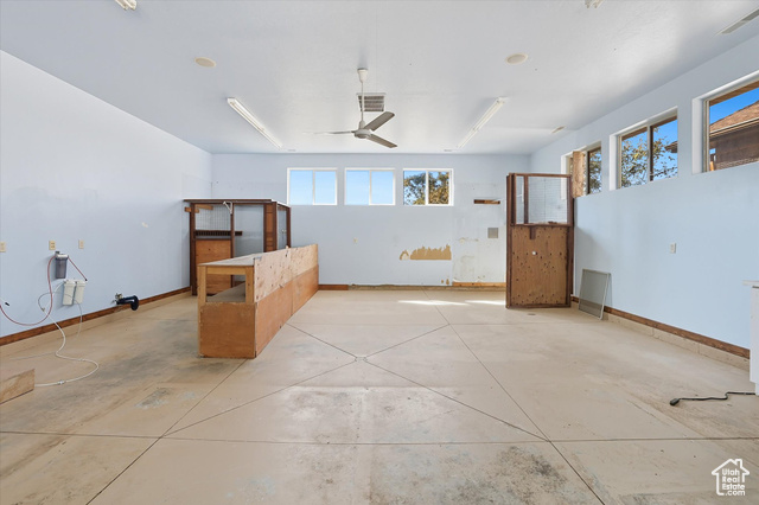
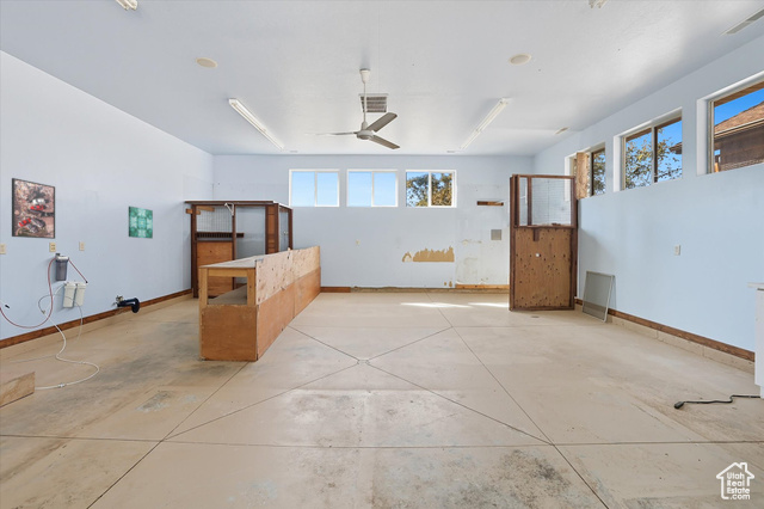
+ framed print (35, 209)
+ wall art (141, 222)
